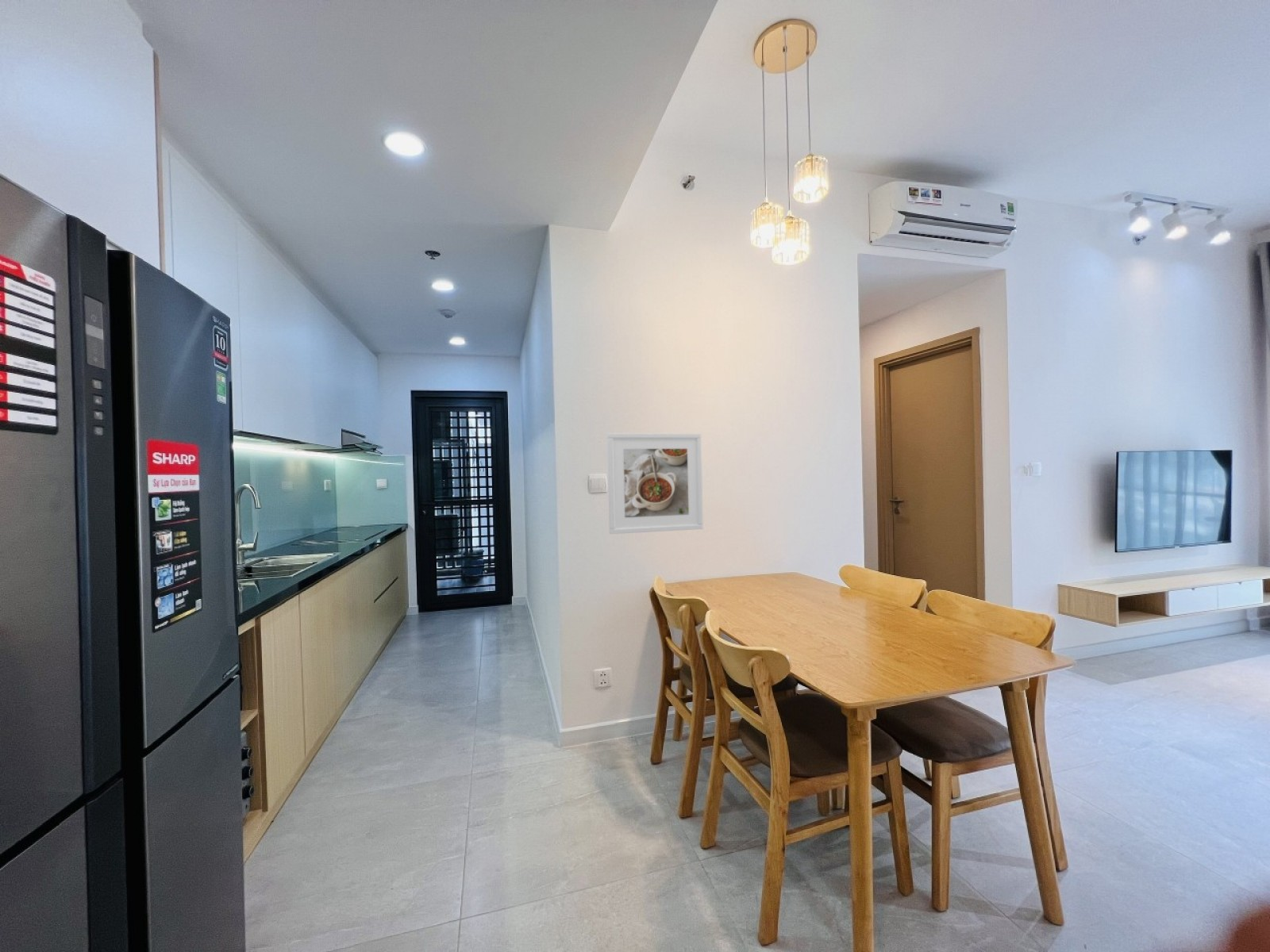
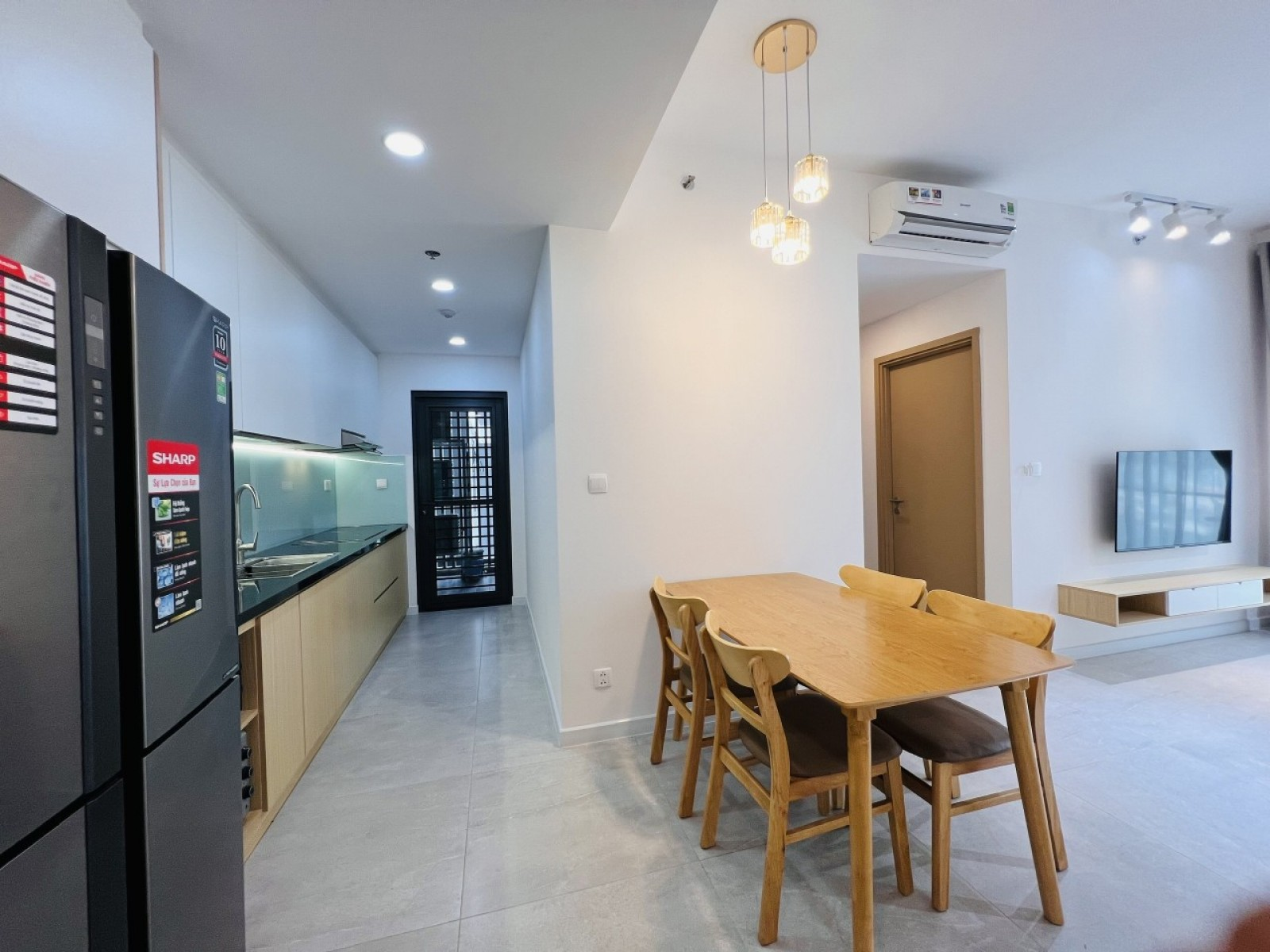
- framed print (656, 482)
